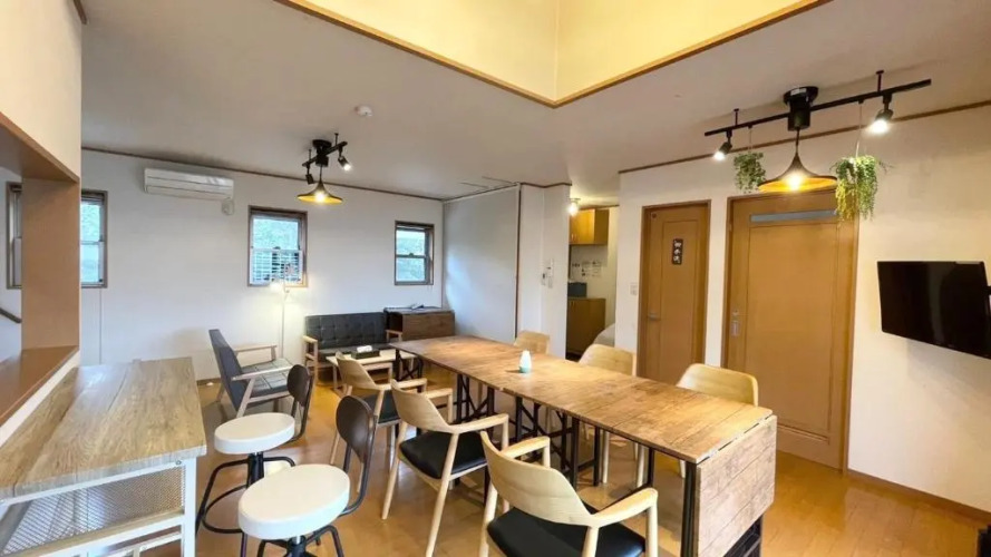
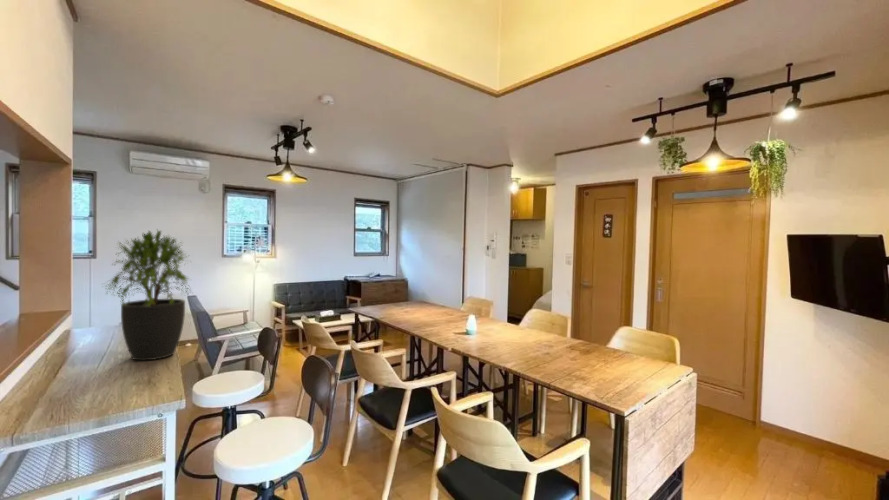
+ potted plant (149, 292)
